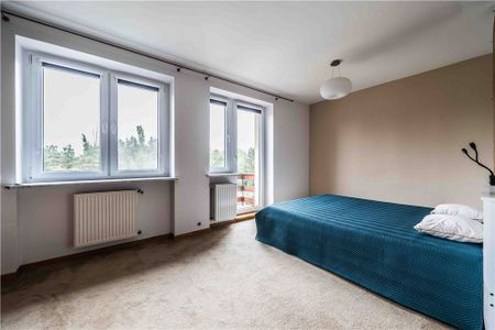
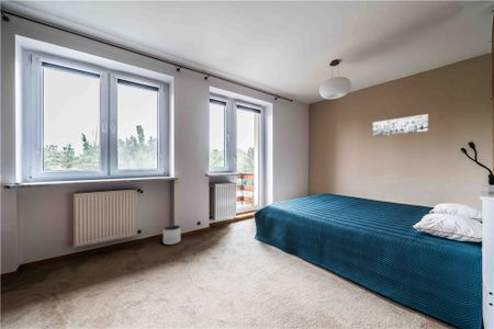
+ wall art (397, 126)
+ planter (171, 235)
